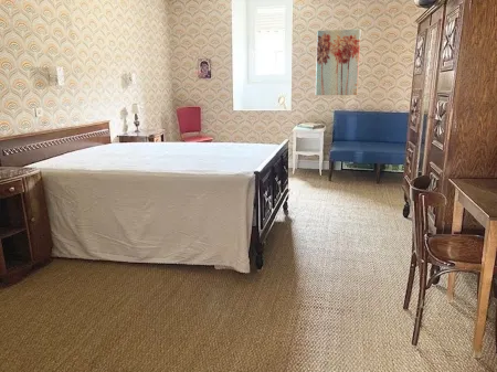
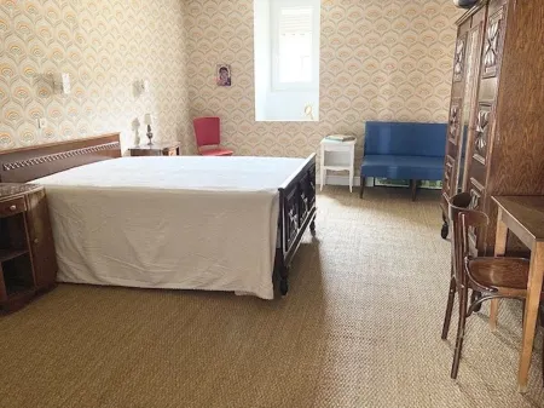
- wall art (337, 63)
